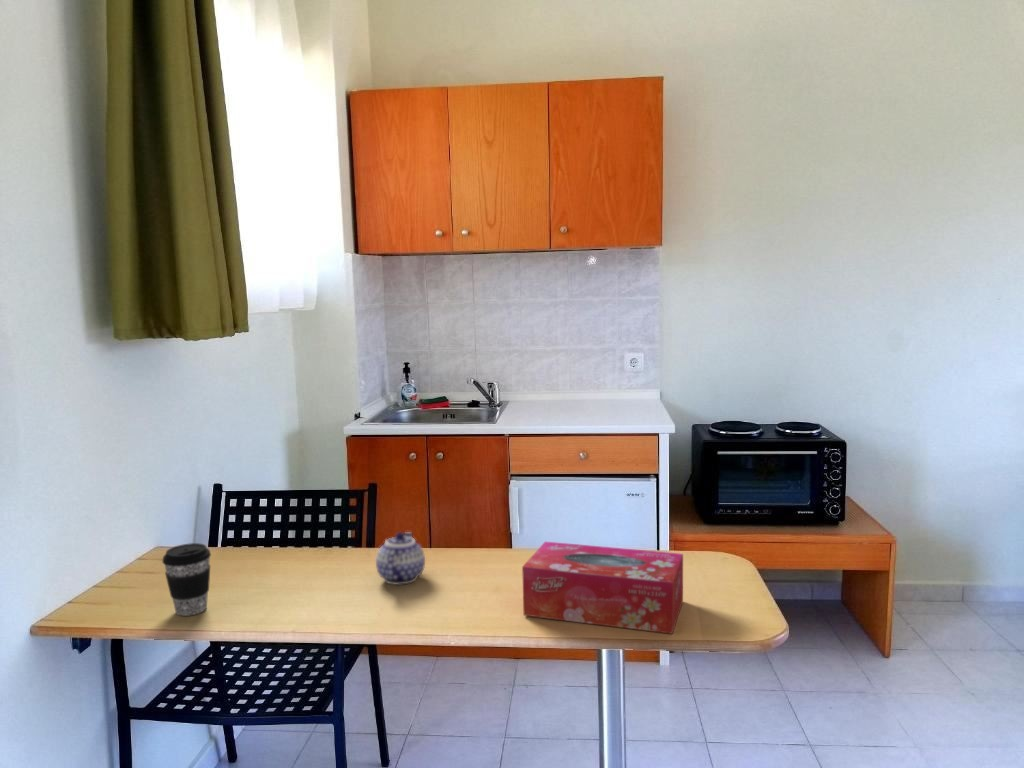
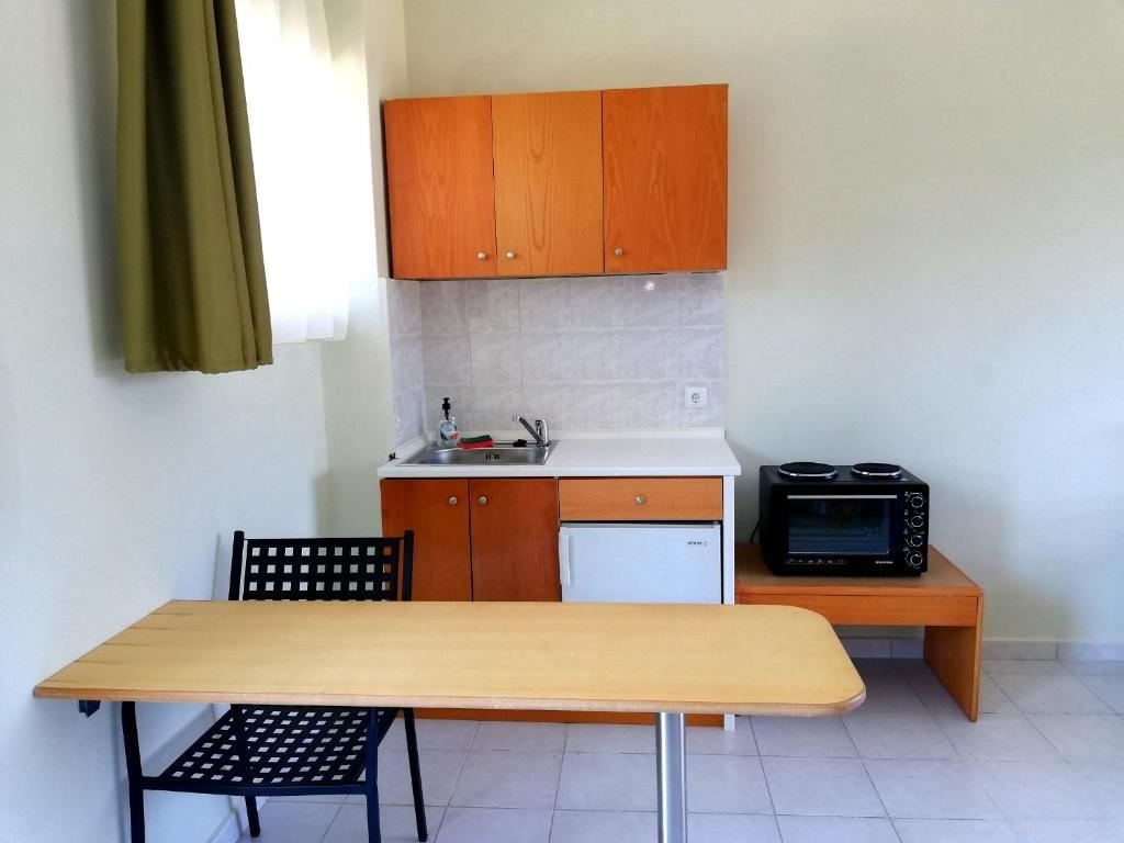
- tissue box (604, 584)
- coffee cup (188, 579)
- teapot (400, 556)
